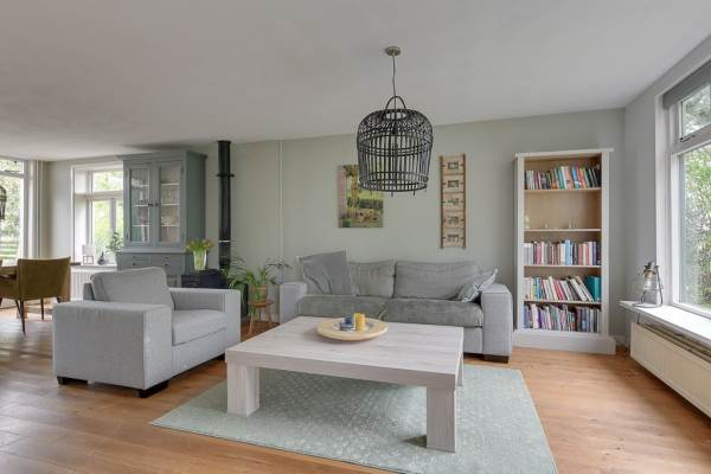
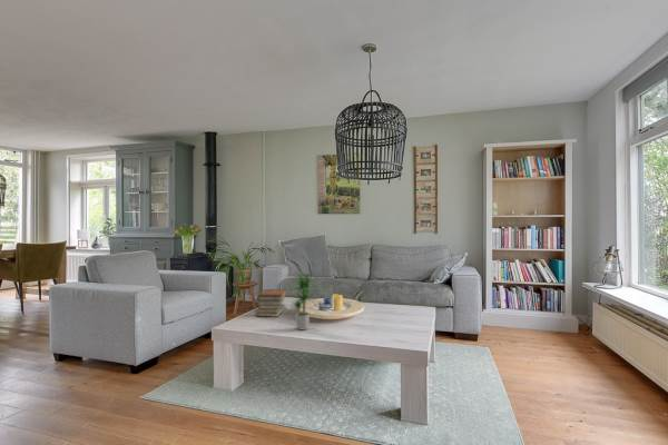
+ potted plant (304, 299)
+ book stack (272, 301)
